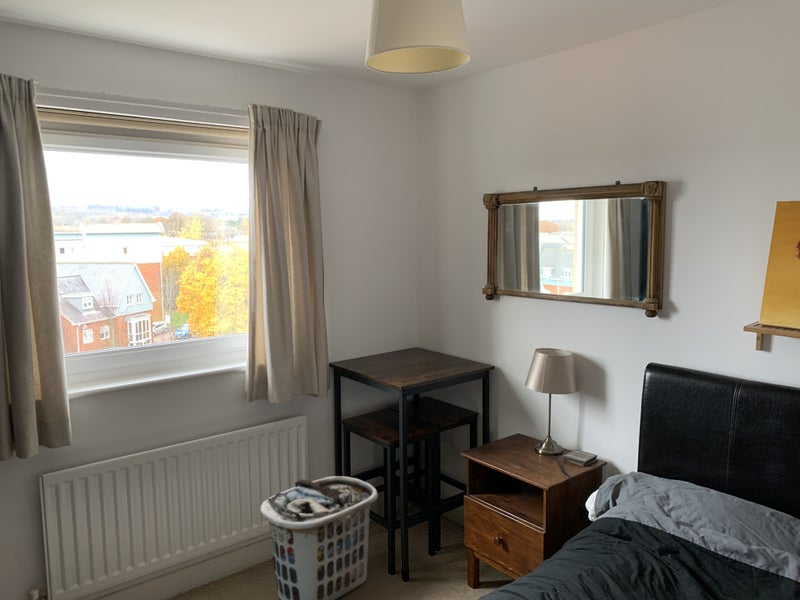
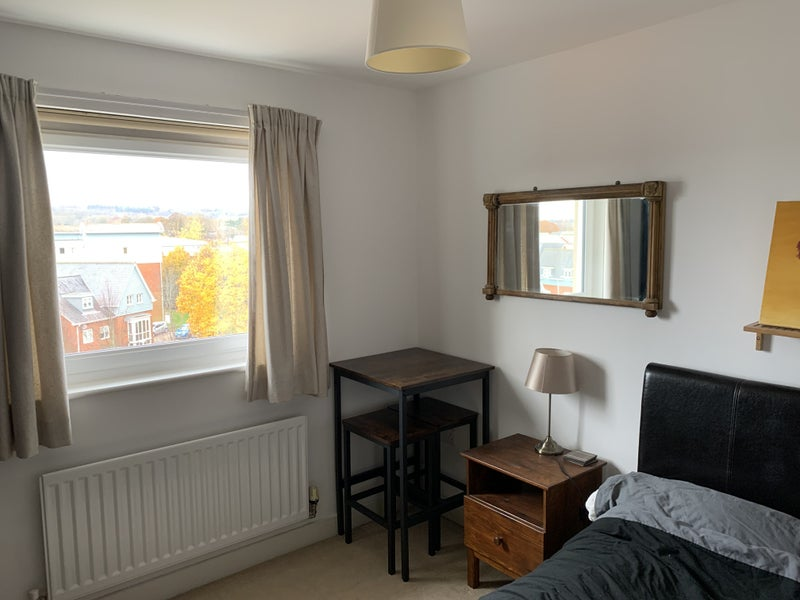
- clothes hamper (321, 533)
